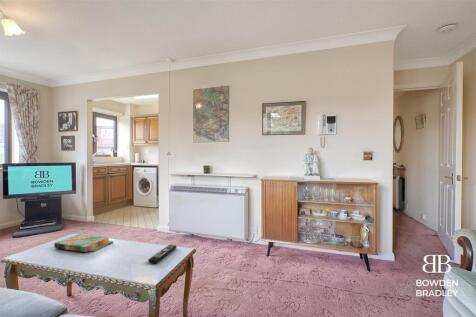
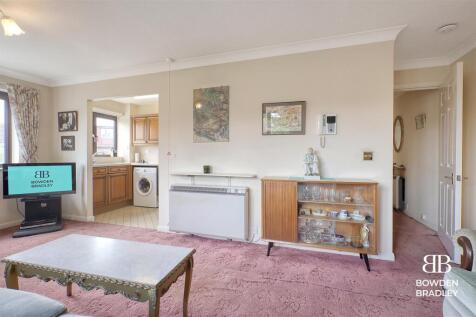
- board game (83, 242)
- remote control (163, 253)
